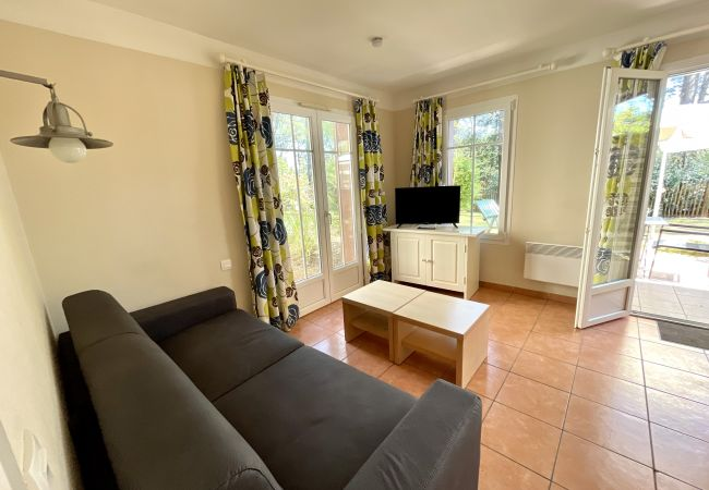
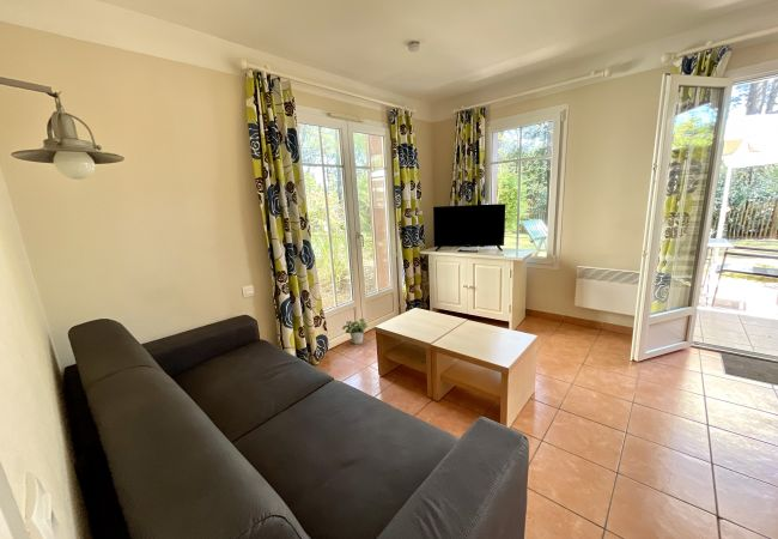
+ potted plant (355, 331)
